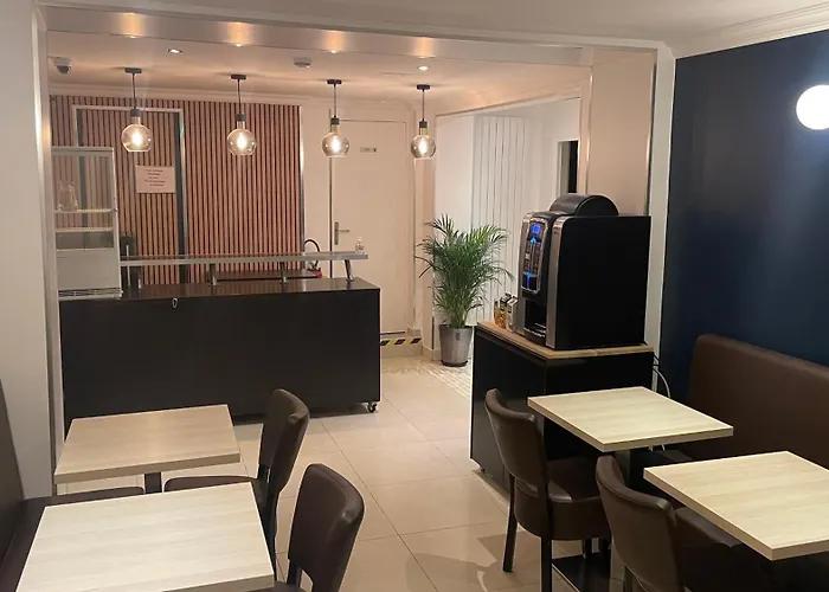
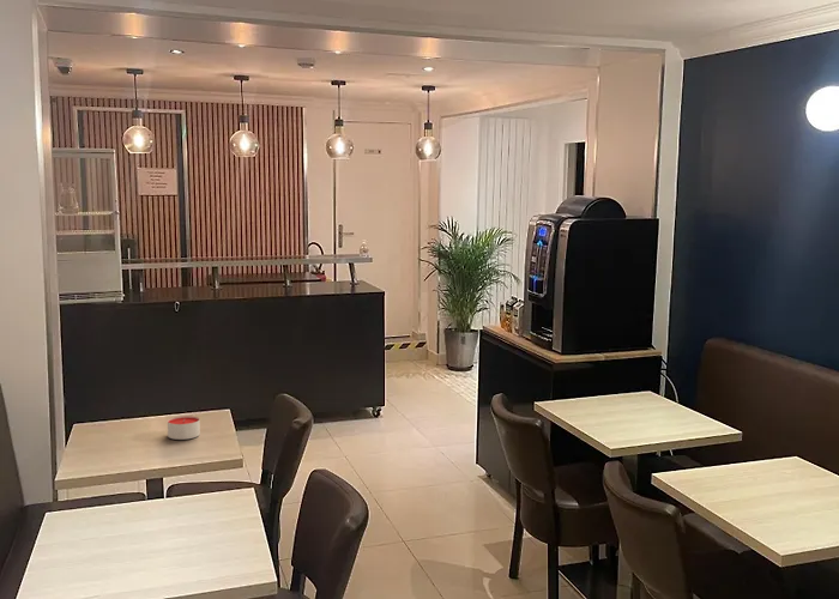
+ candle (183, 426)
